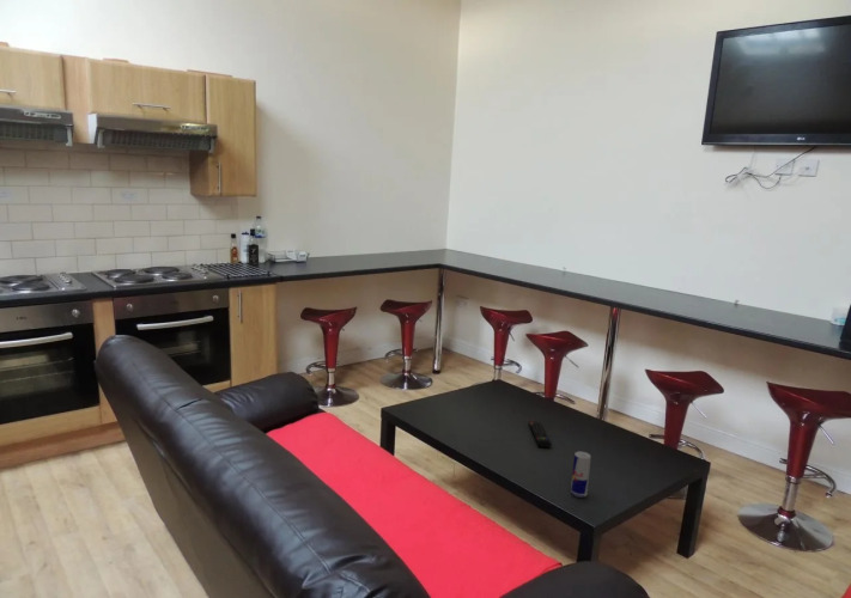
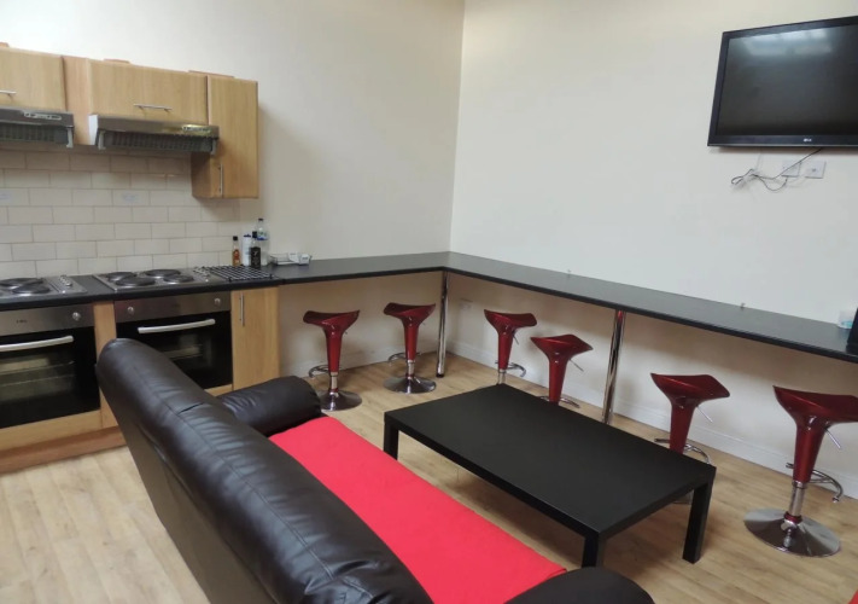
- beverage can (580, 474)
- remote control (539, 433)
